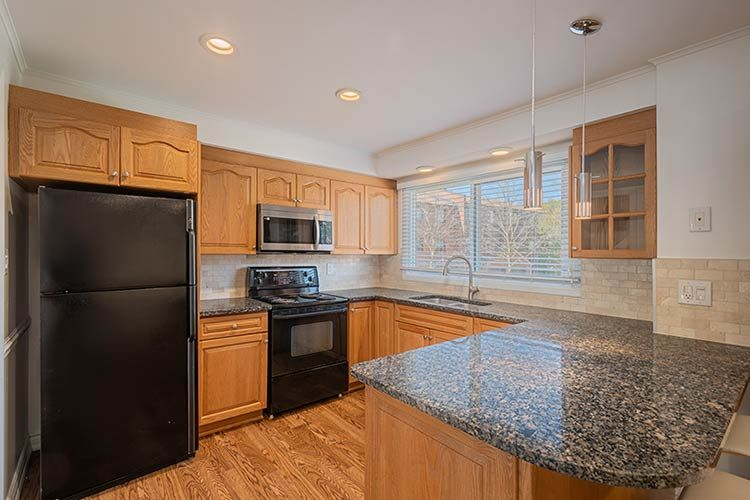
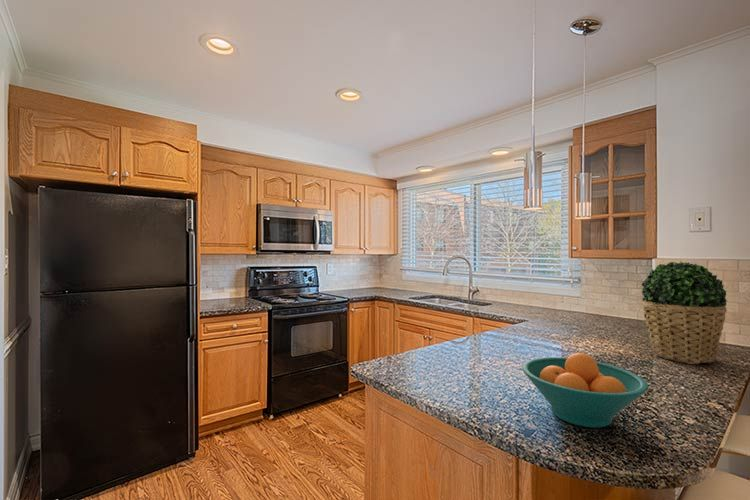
+ fruit bowl (580, 384)
+ potted plant (681, 309)
